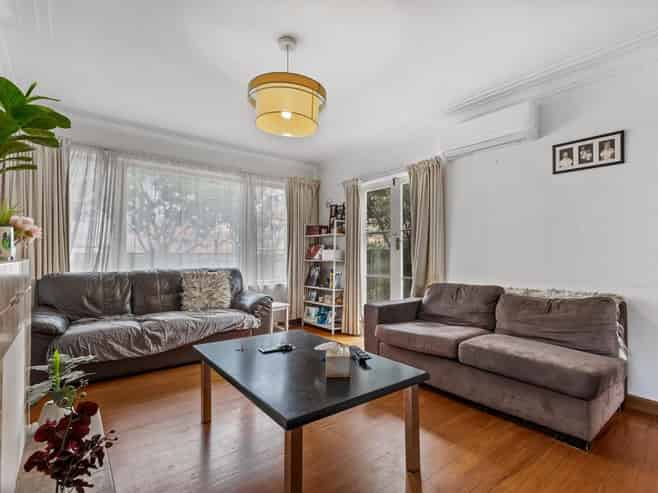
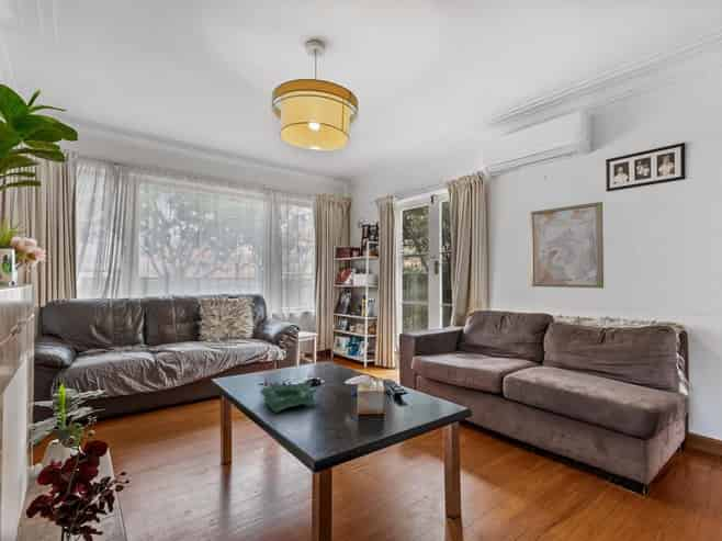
+ decorative bowl (290, 395)
+ wall art (563, 247)
